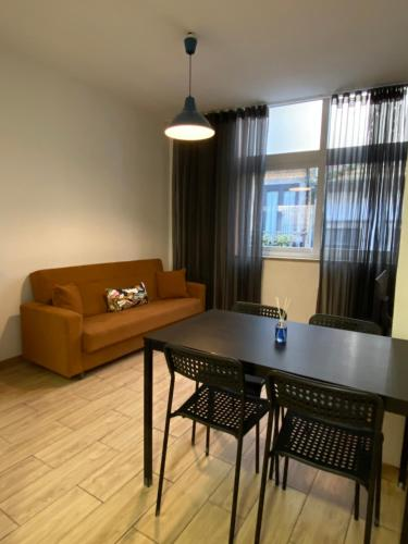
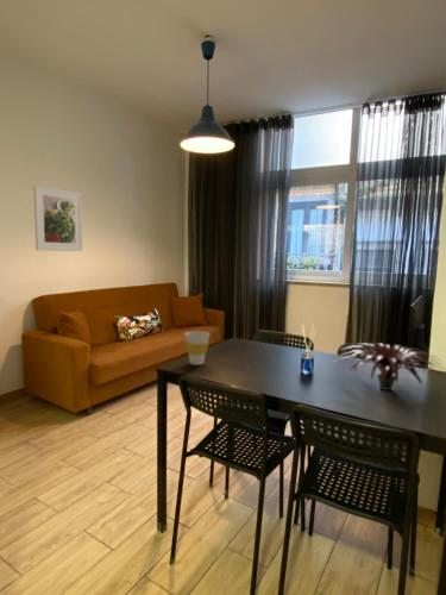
+ plant (387, 369)
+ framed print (59, 220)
+ cup (196, 347)
